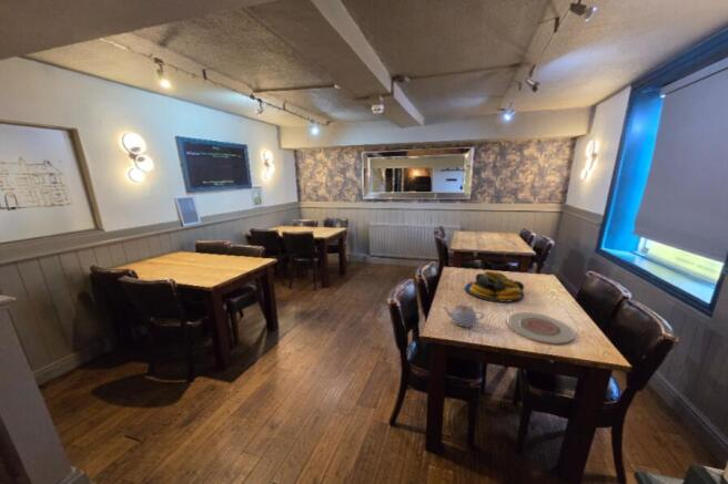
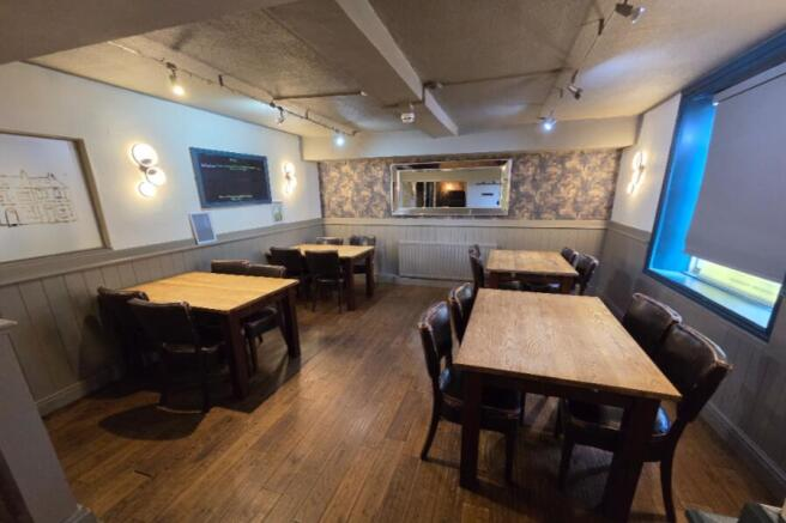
- fruit bowl (494, 281)
- teapot (463, 313)
- plate (538, 326)
